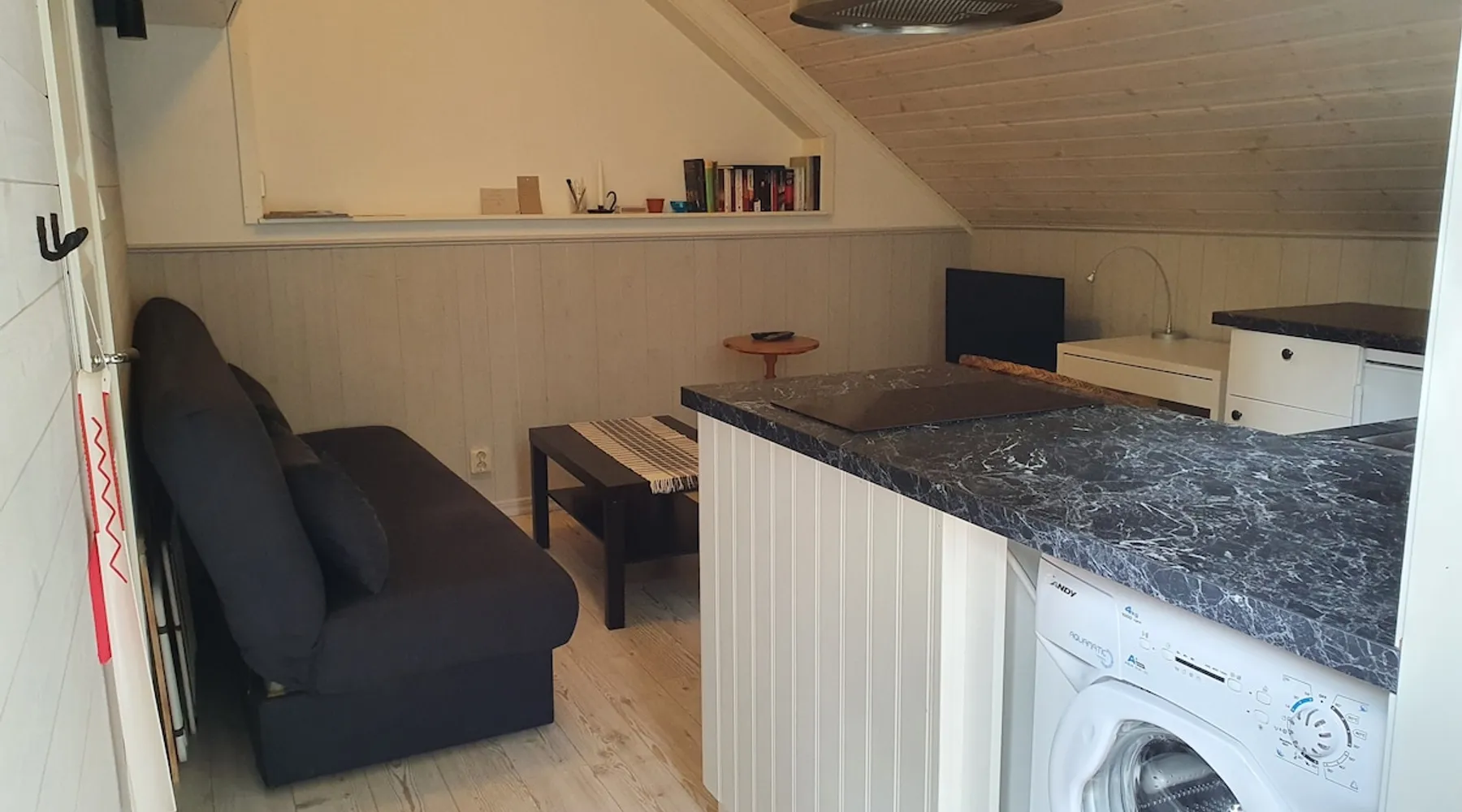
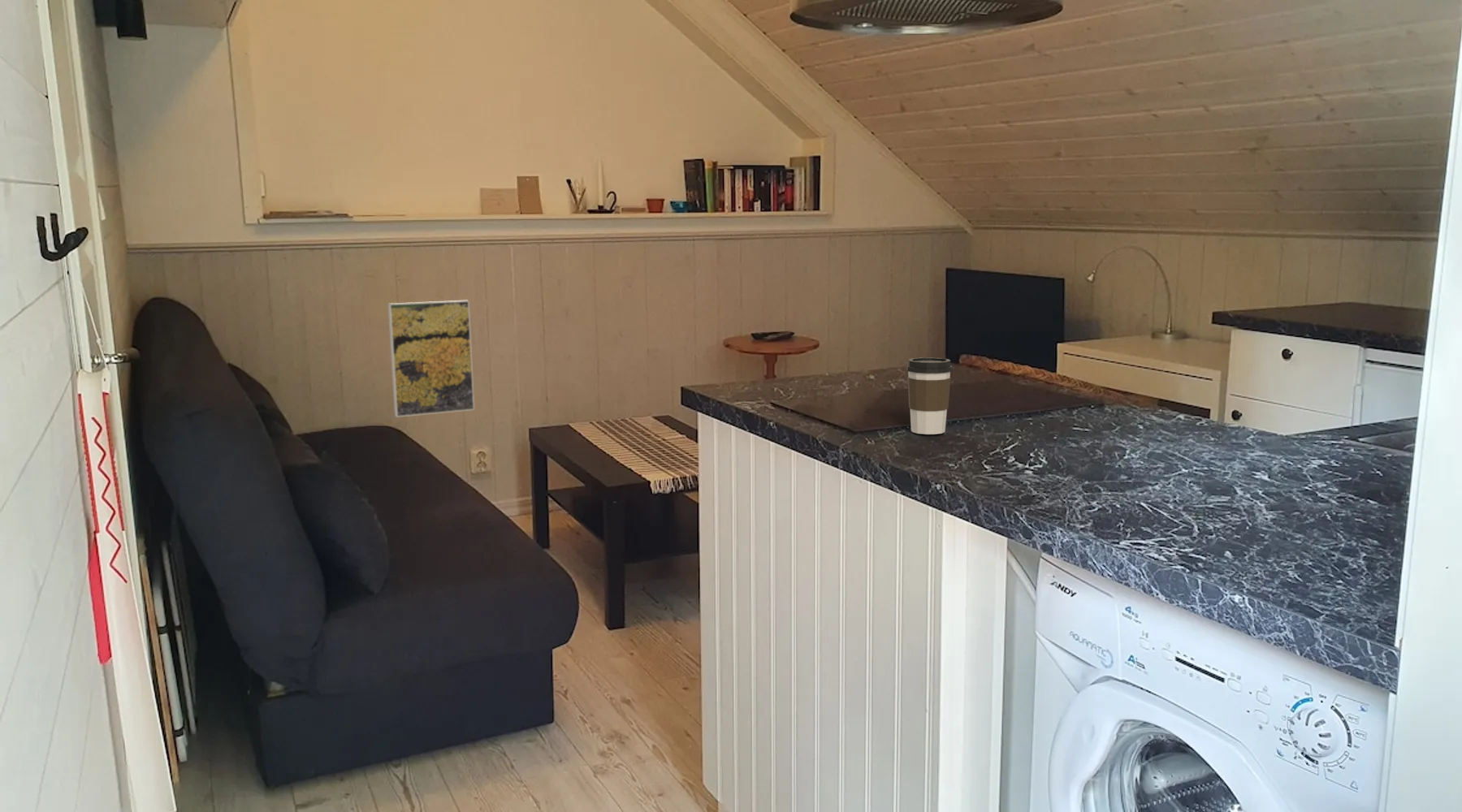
+ coffee cup (928, 395)
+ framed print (432, 357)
